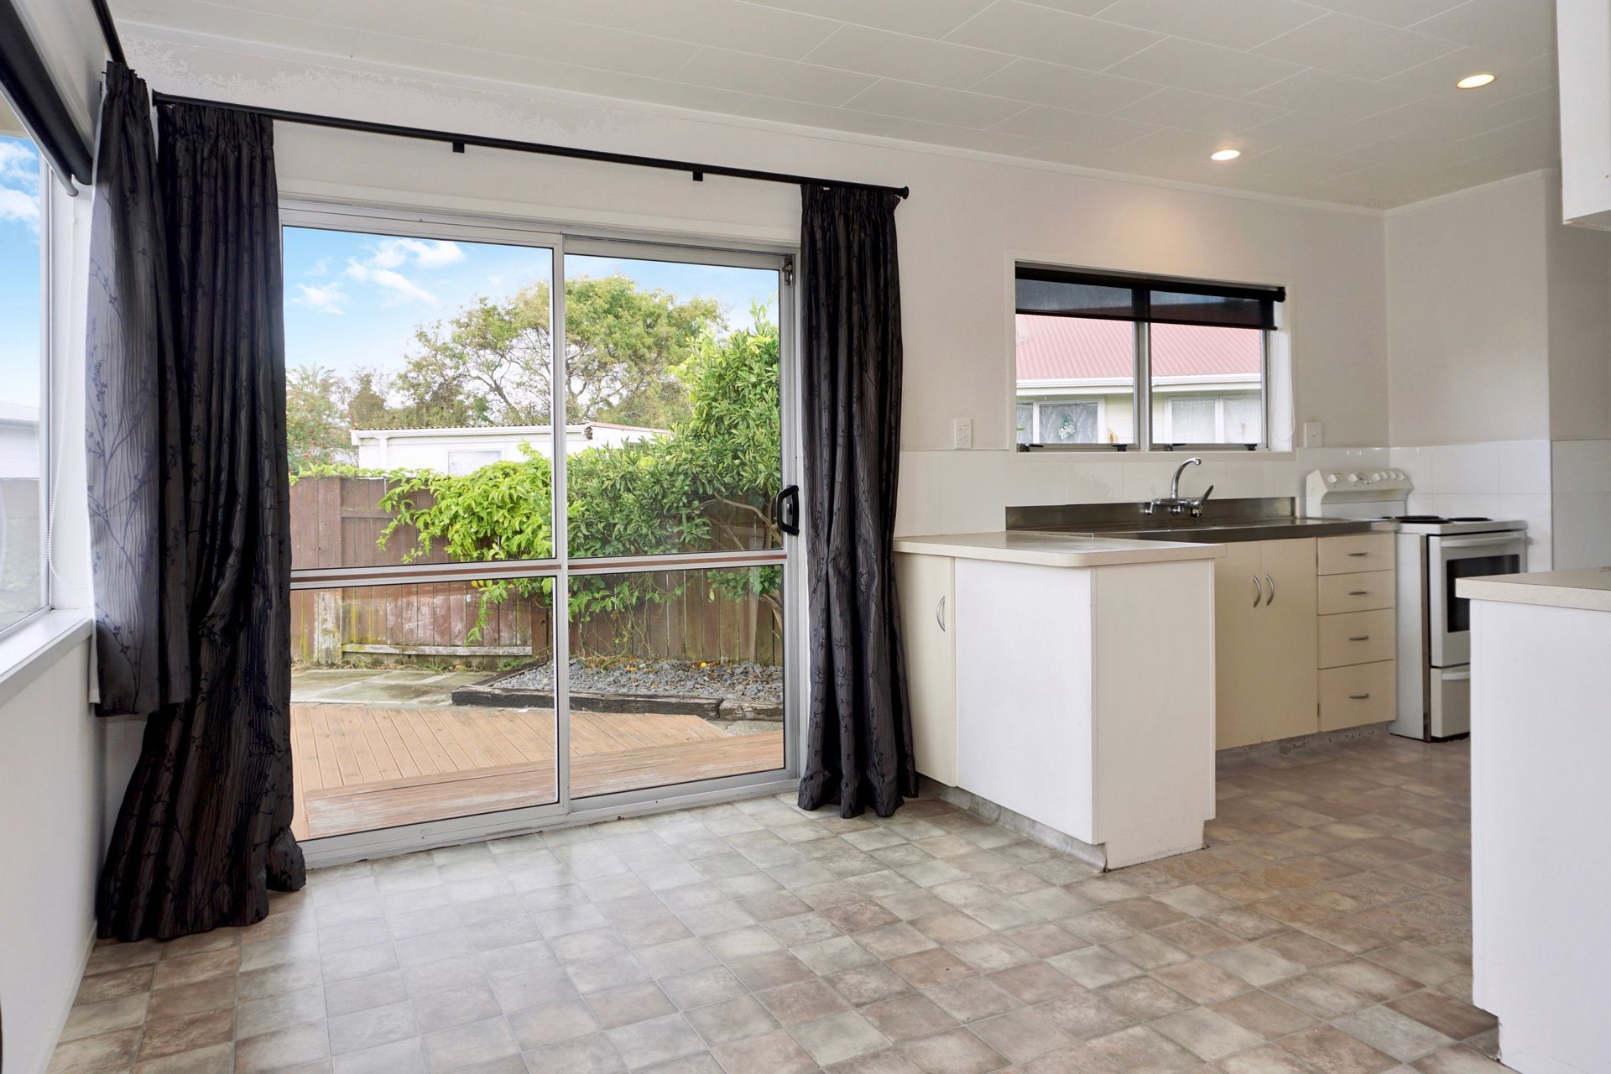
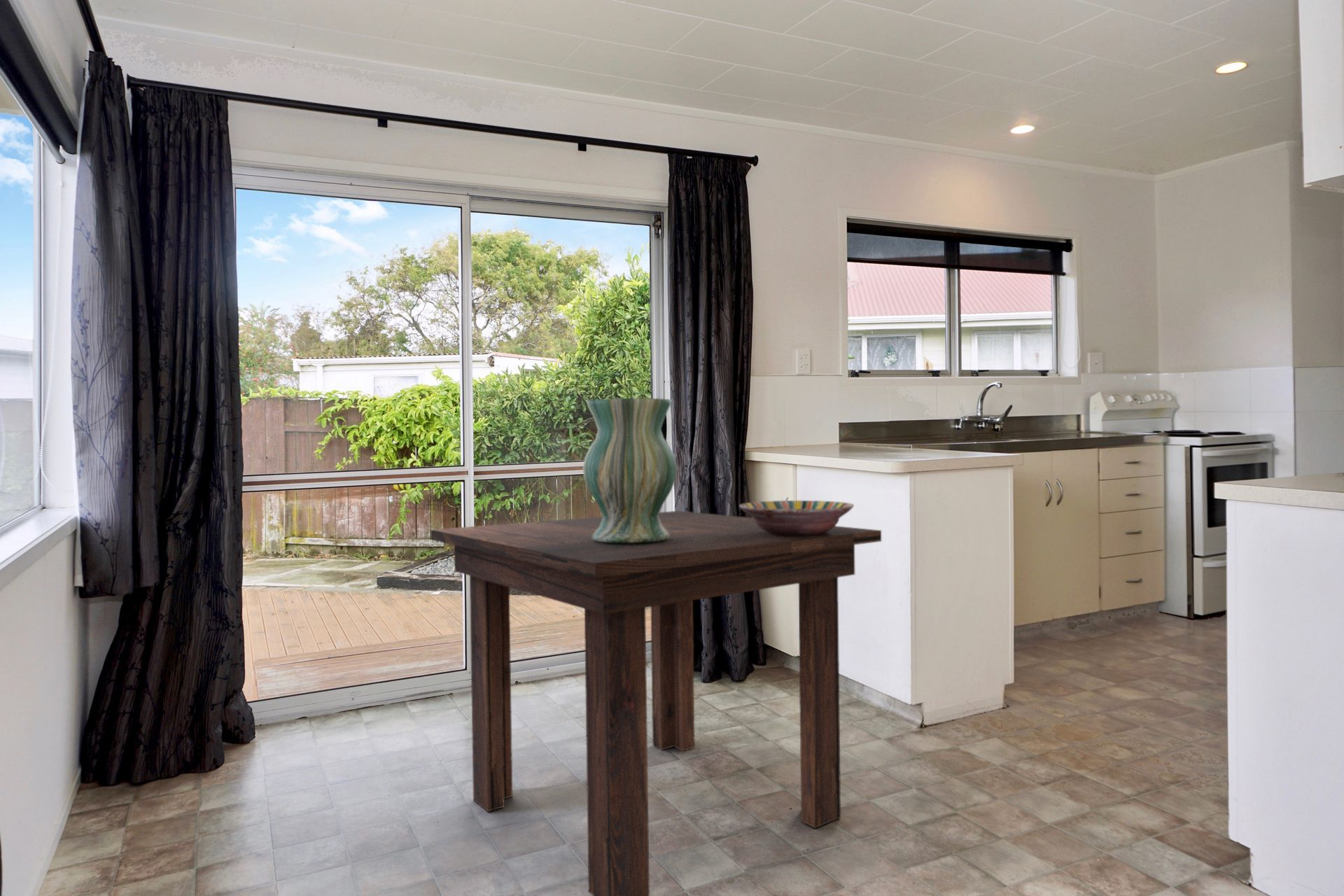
+ serving bowl (796, 517)
+ vase (630, 469)
+ dining table (652, 669)
